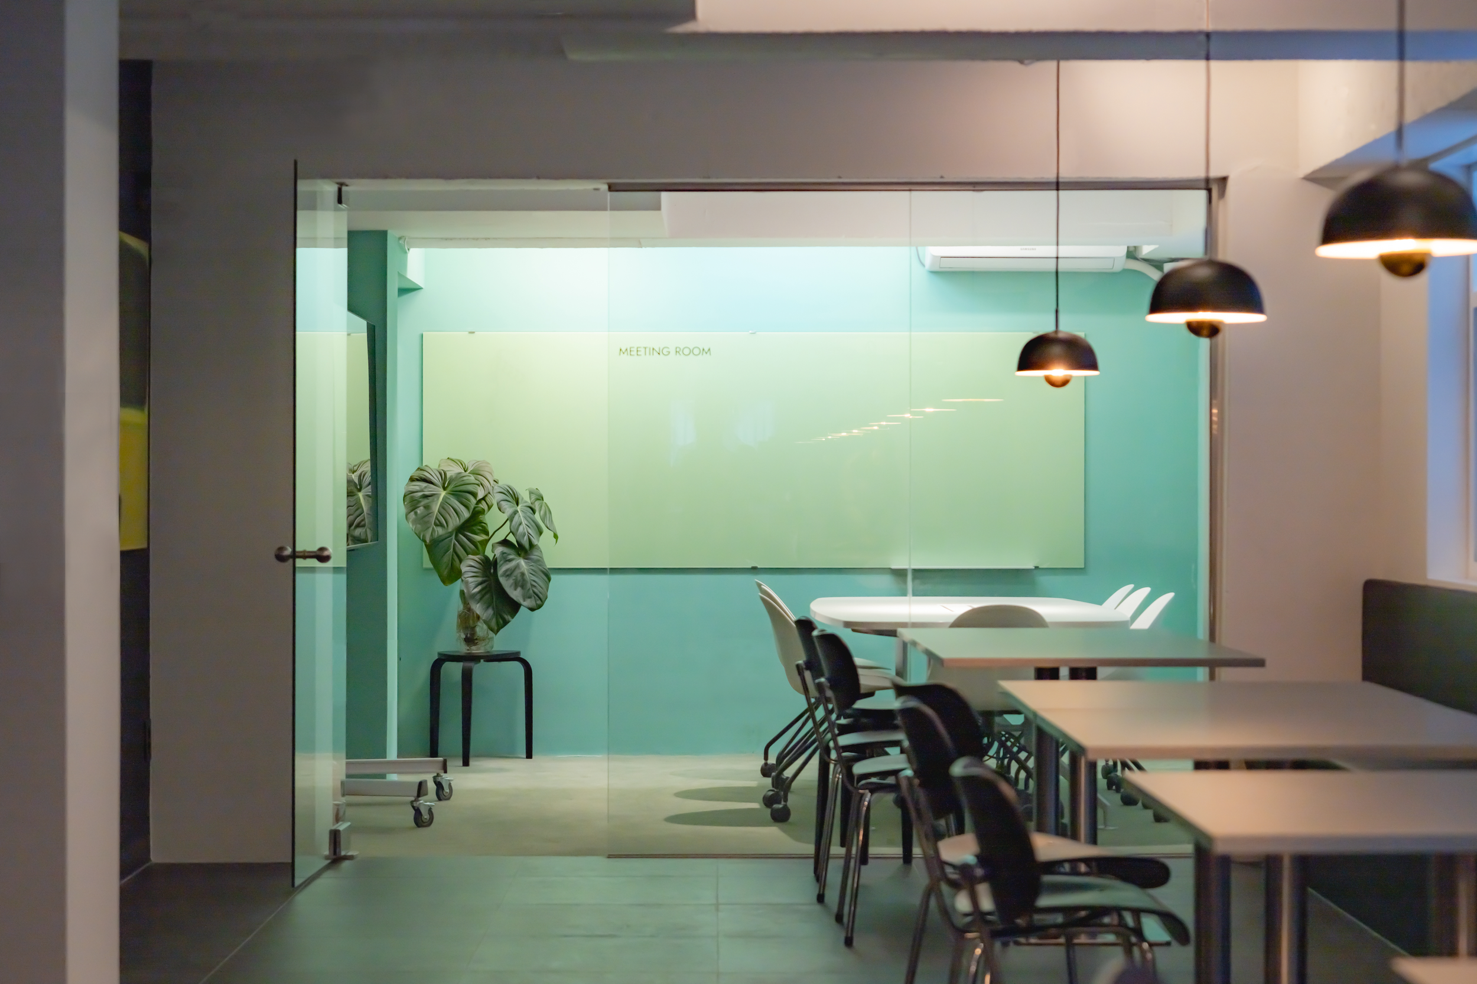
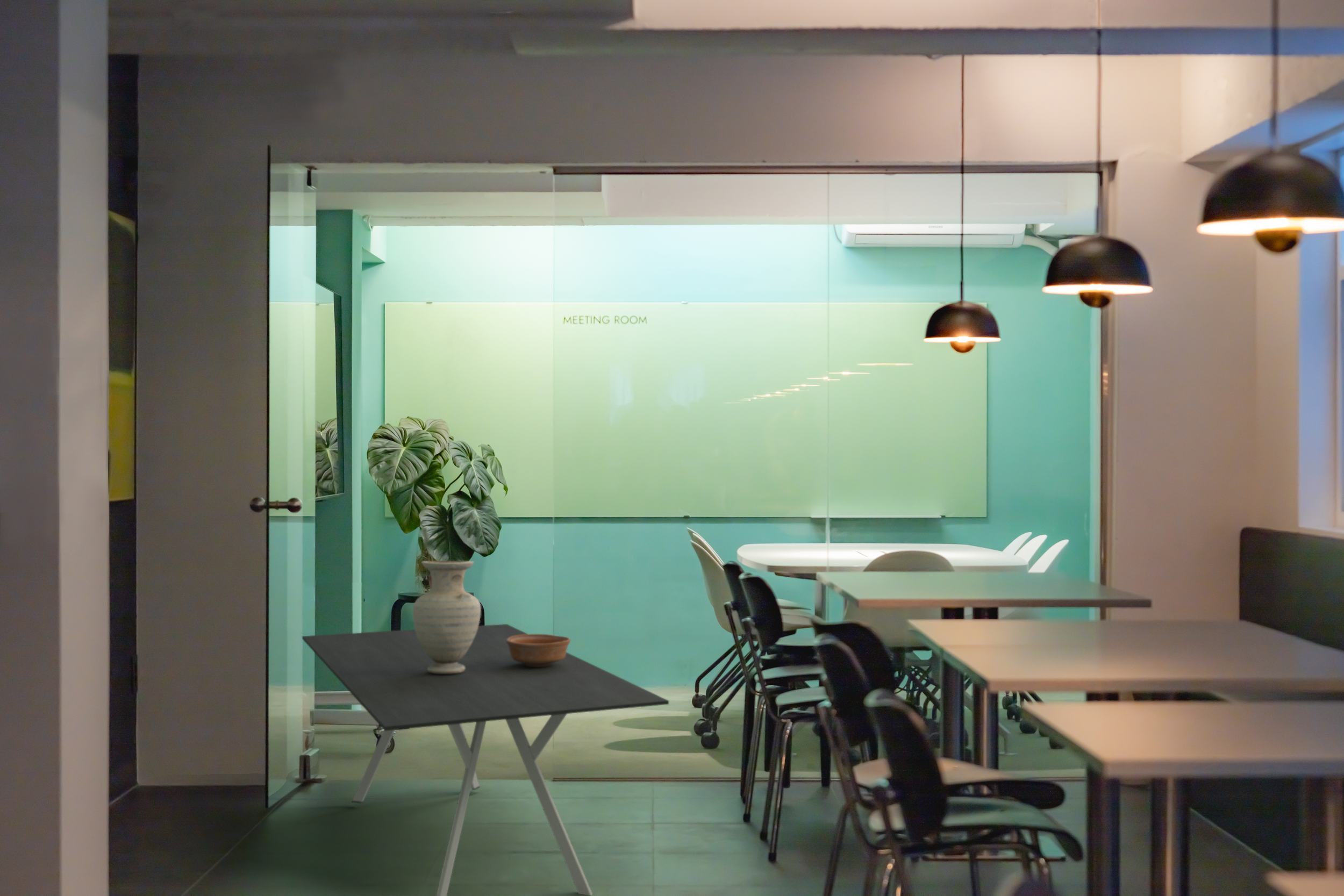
+ vase (447, 615)
+ dining table (460, 754)
+ bowl (538, 651)
